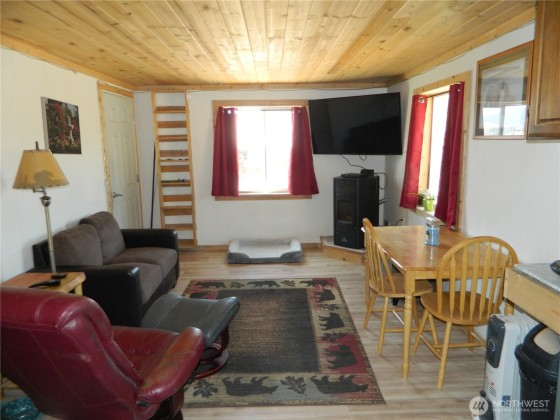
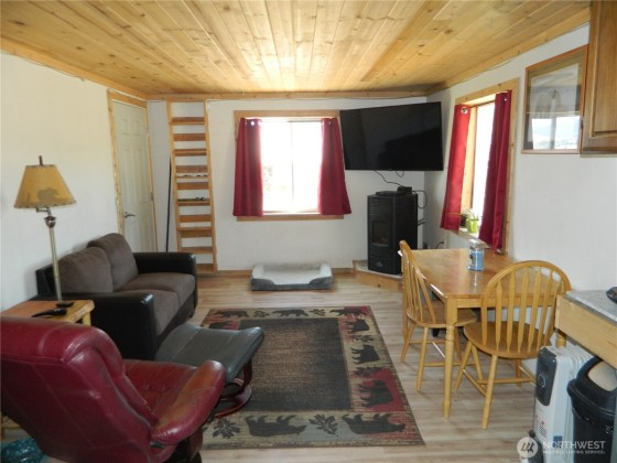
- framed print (63, 128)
